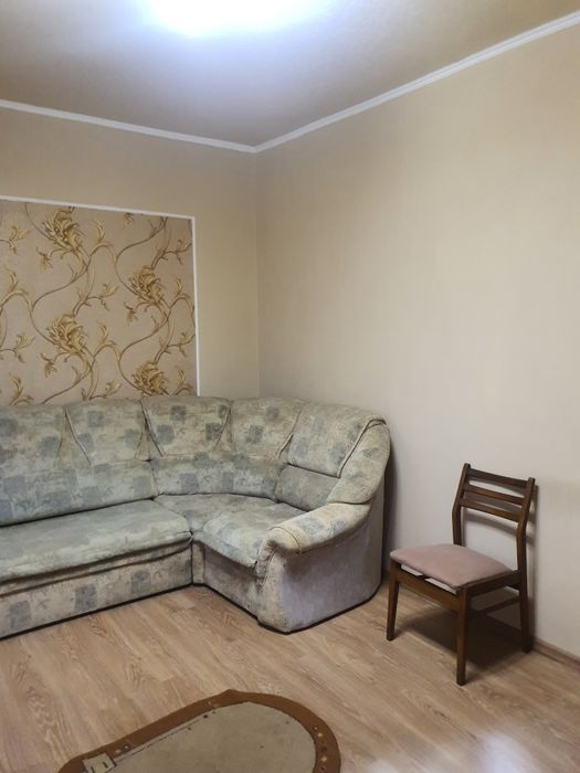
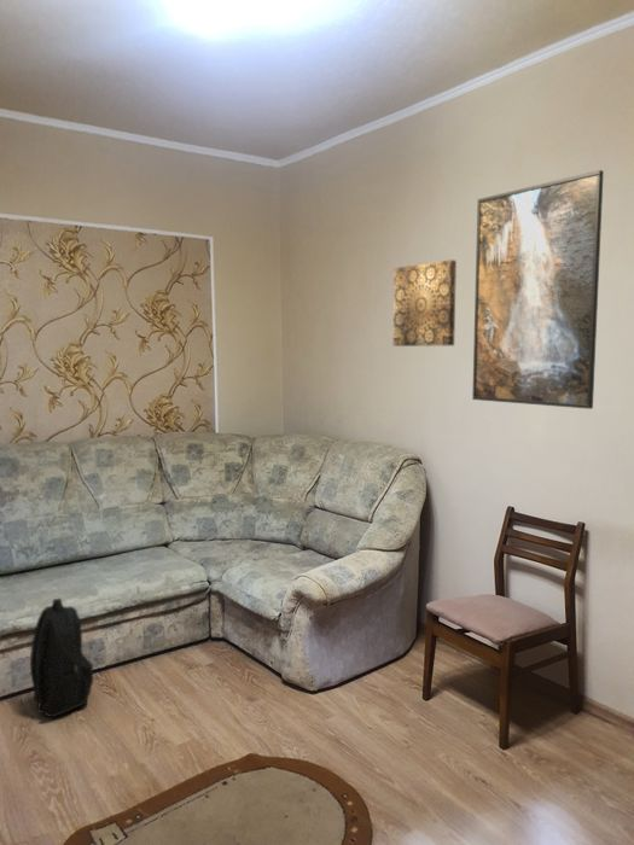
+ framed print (531, 296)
+ wall art (423, 305)
+ backpack (59, 651)
